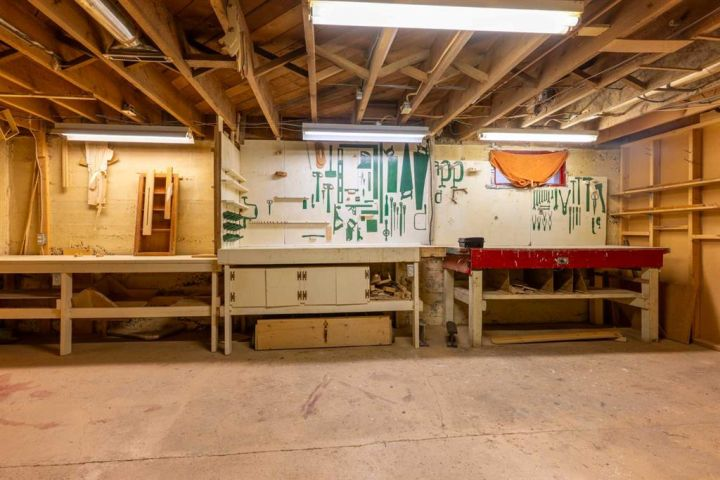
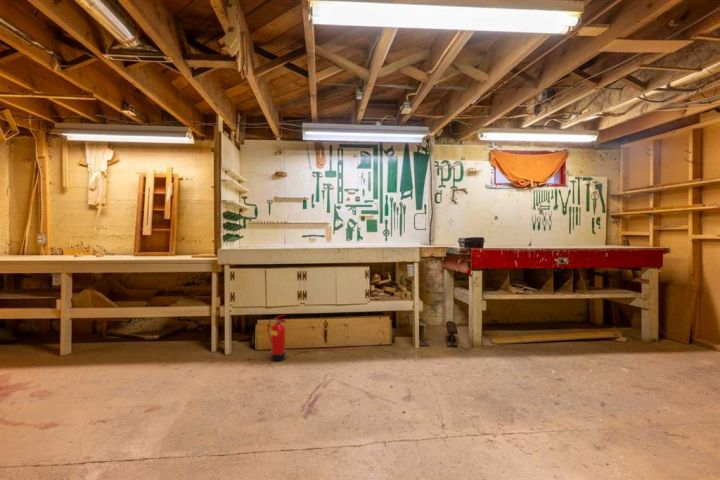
+ fire extinguisher (276, 334)
